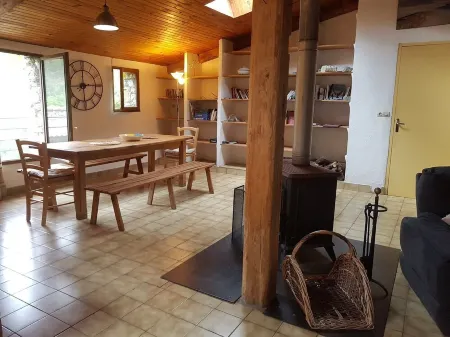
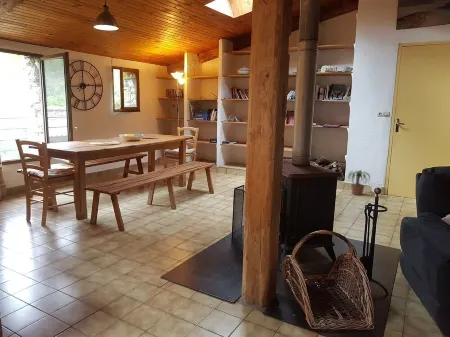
+ potted plant (359, 183)
